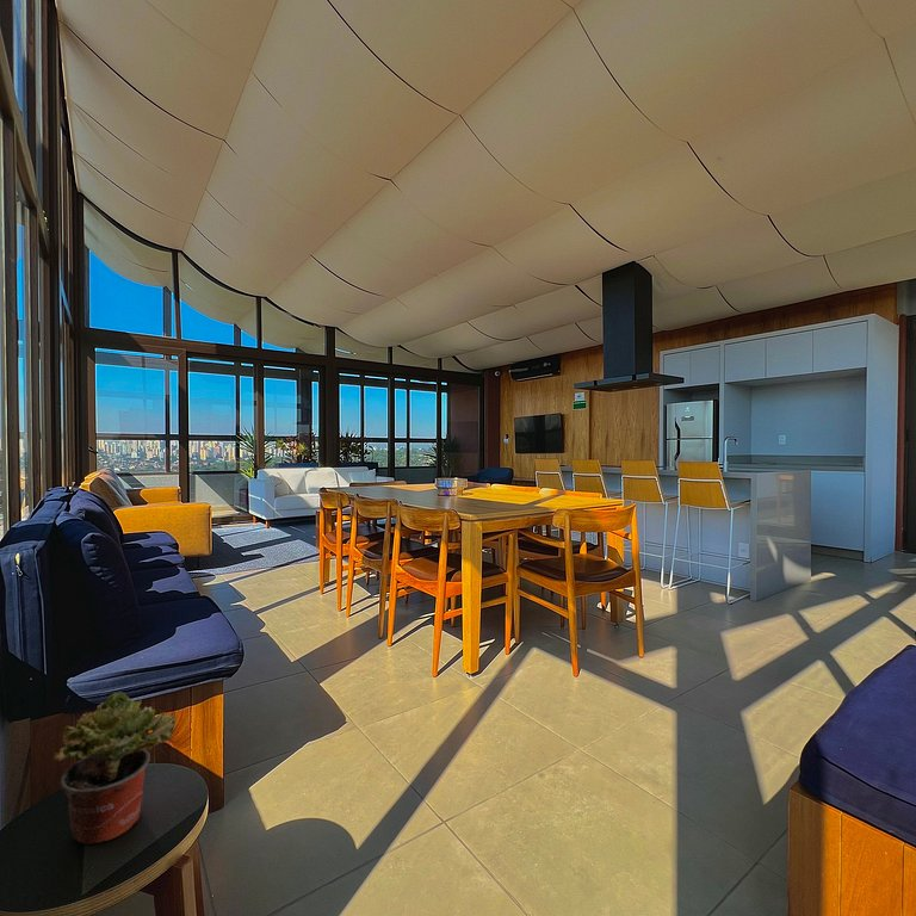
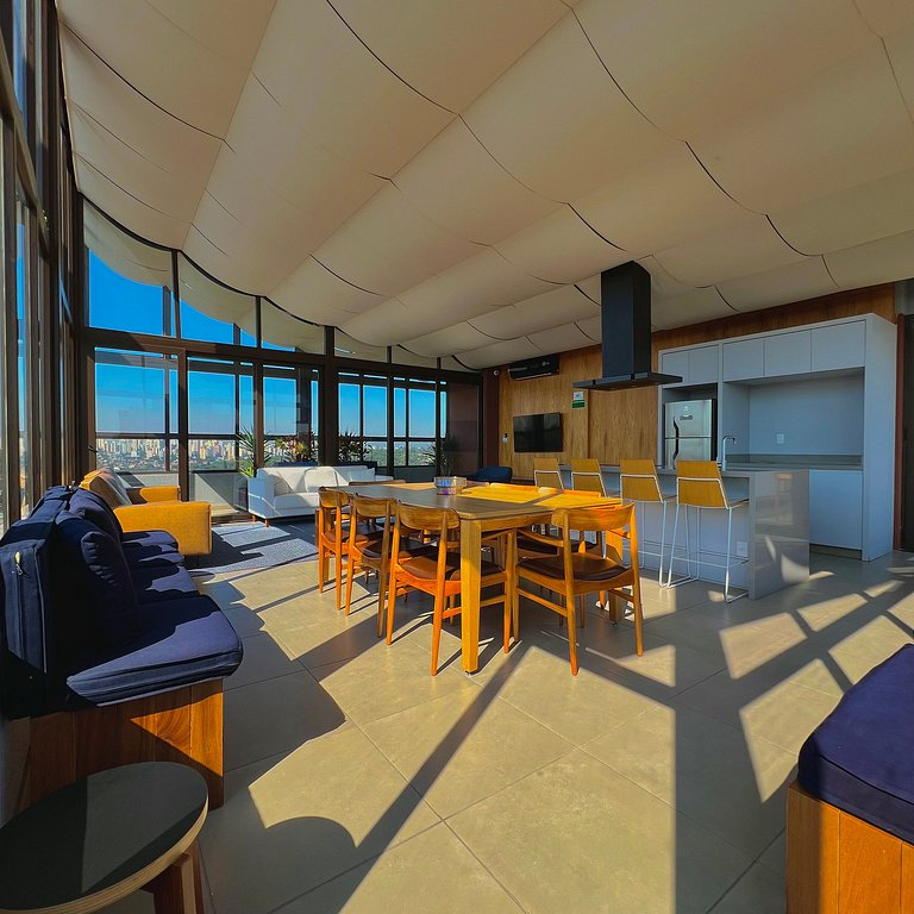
- potted plant (118, 756)
